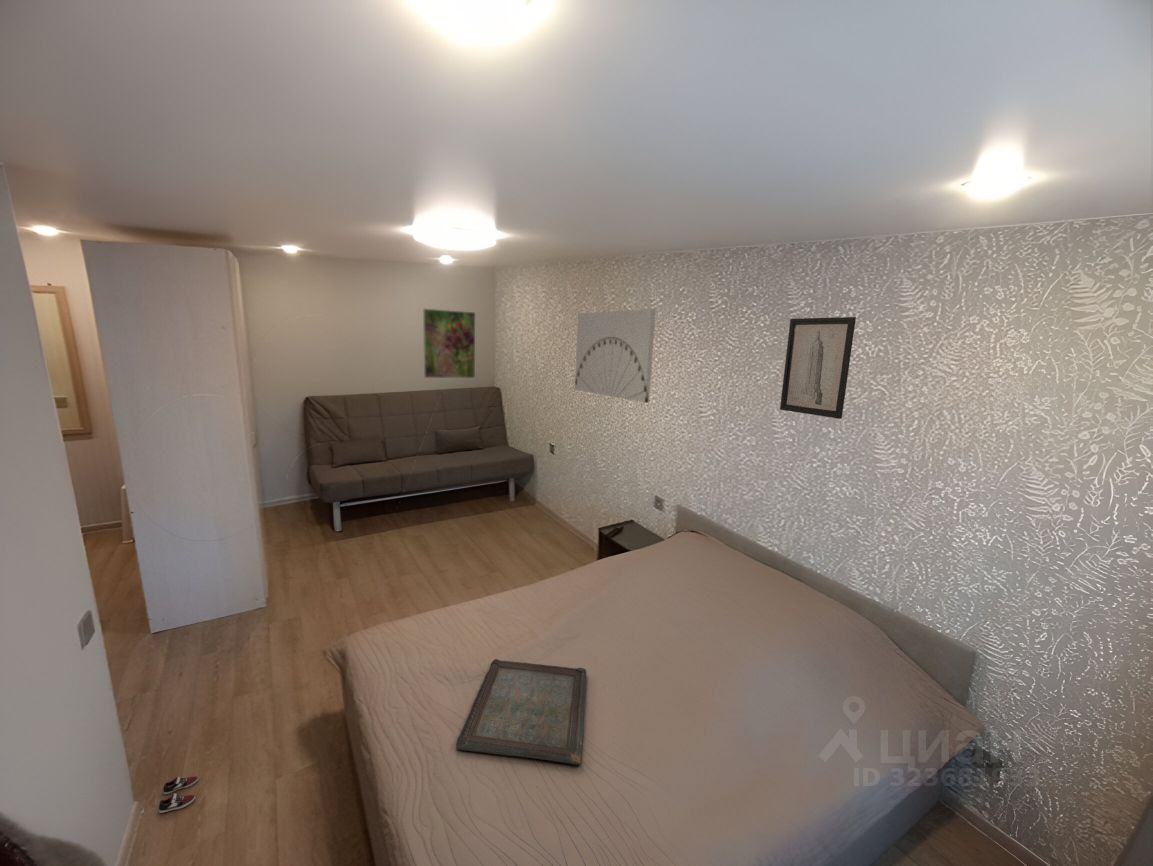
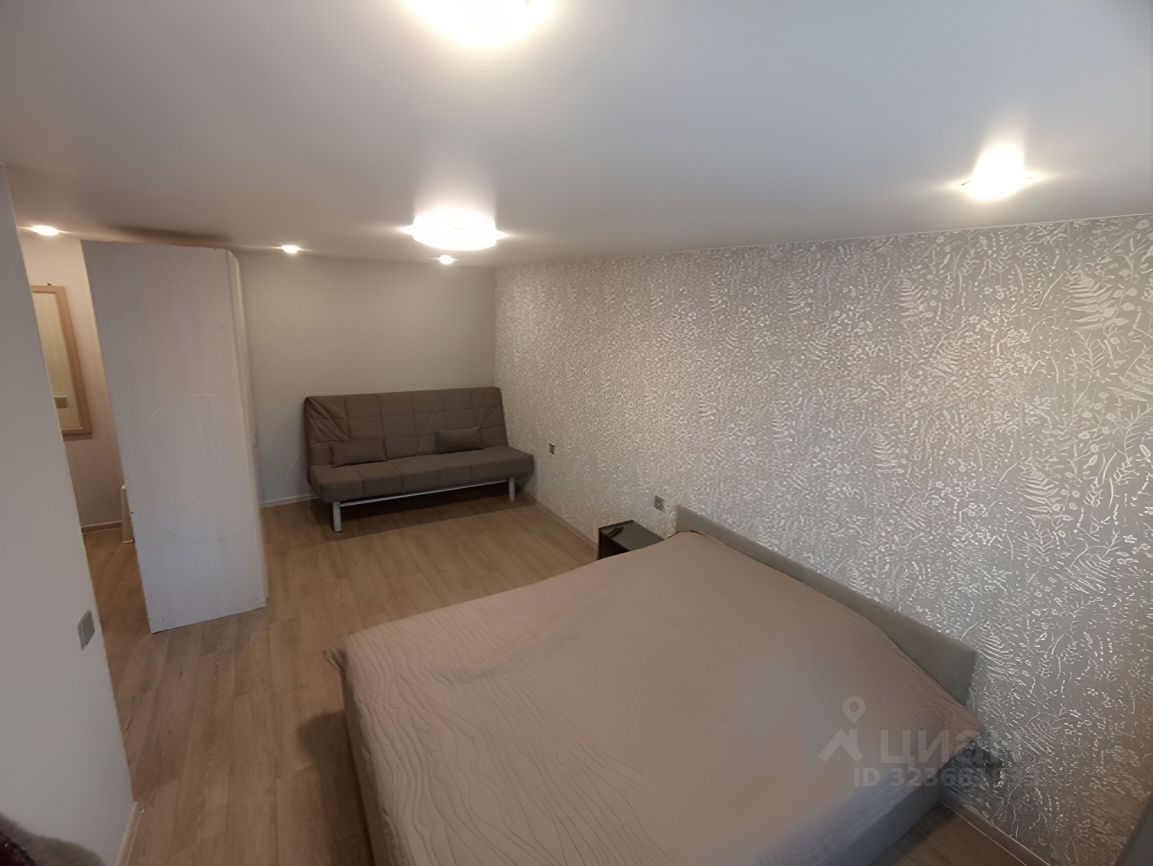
- wall art (610, 354)
- sneaker (177, 789)
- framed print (449, 344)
- wall art (815, 366)
- serving tray (530, 705)
